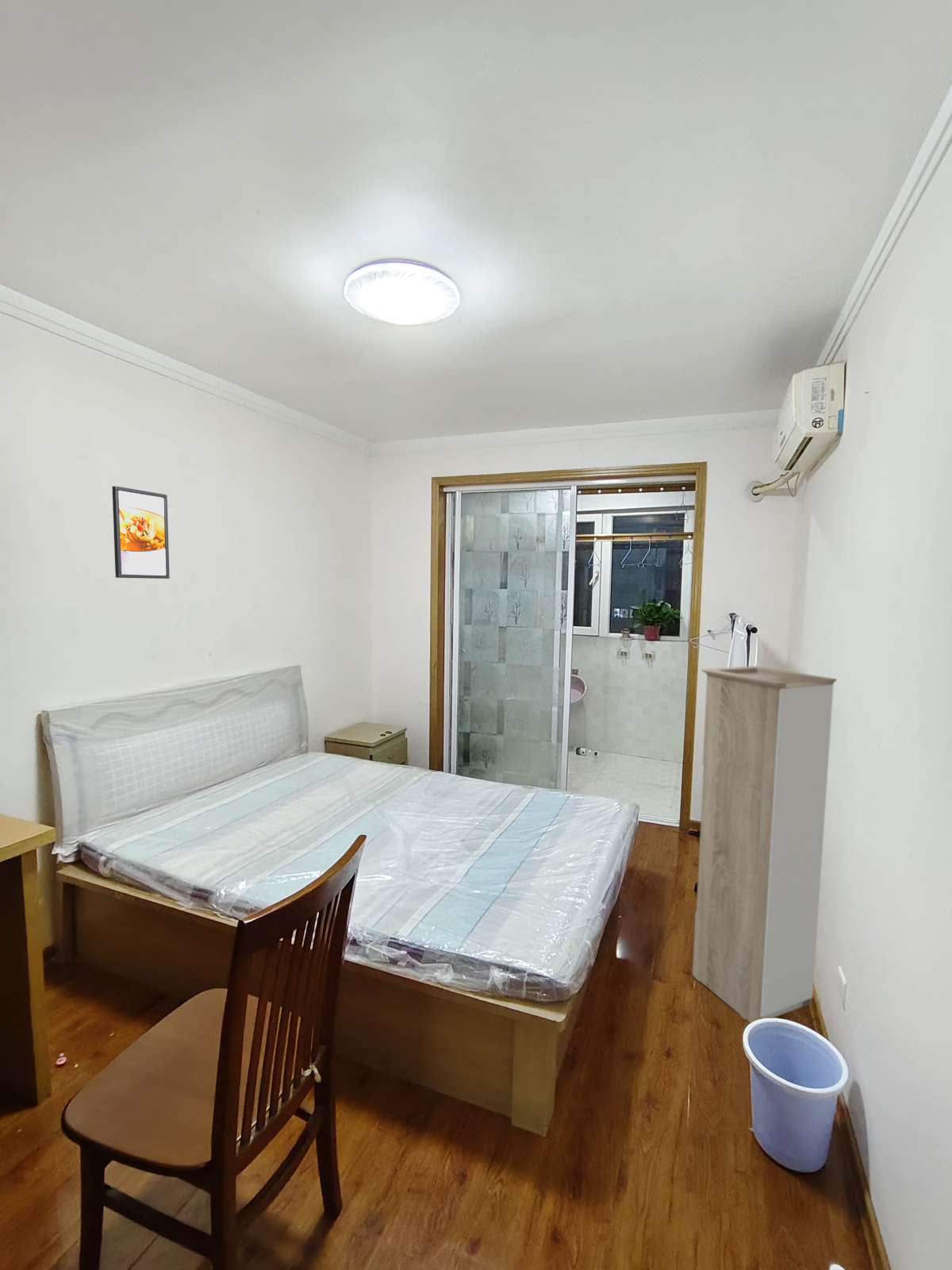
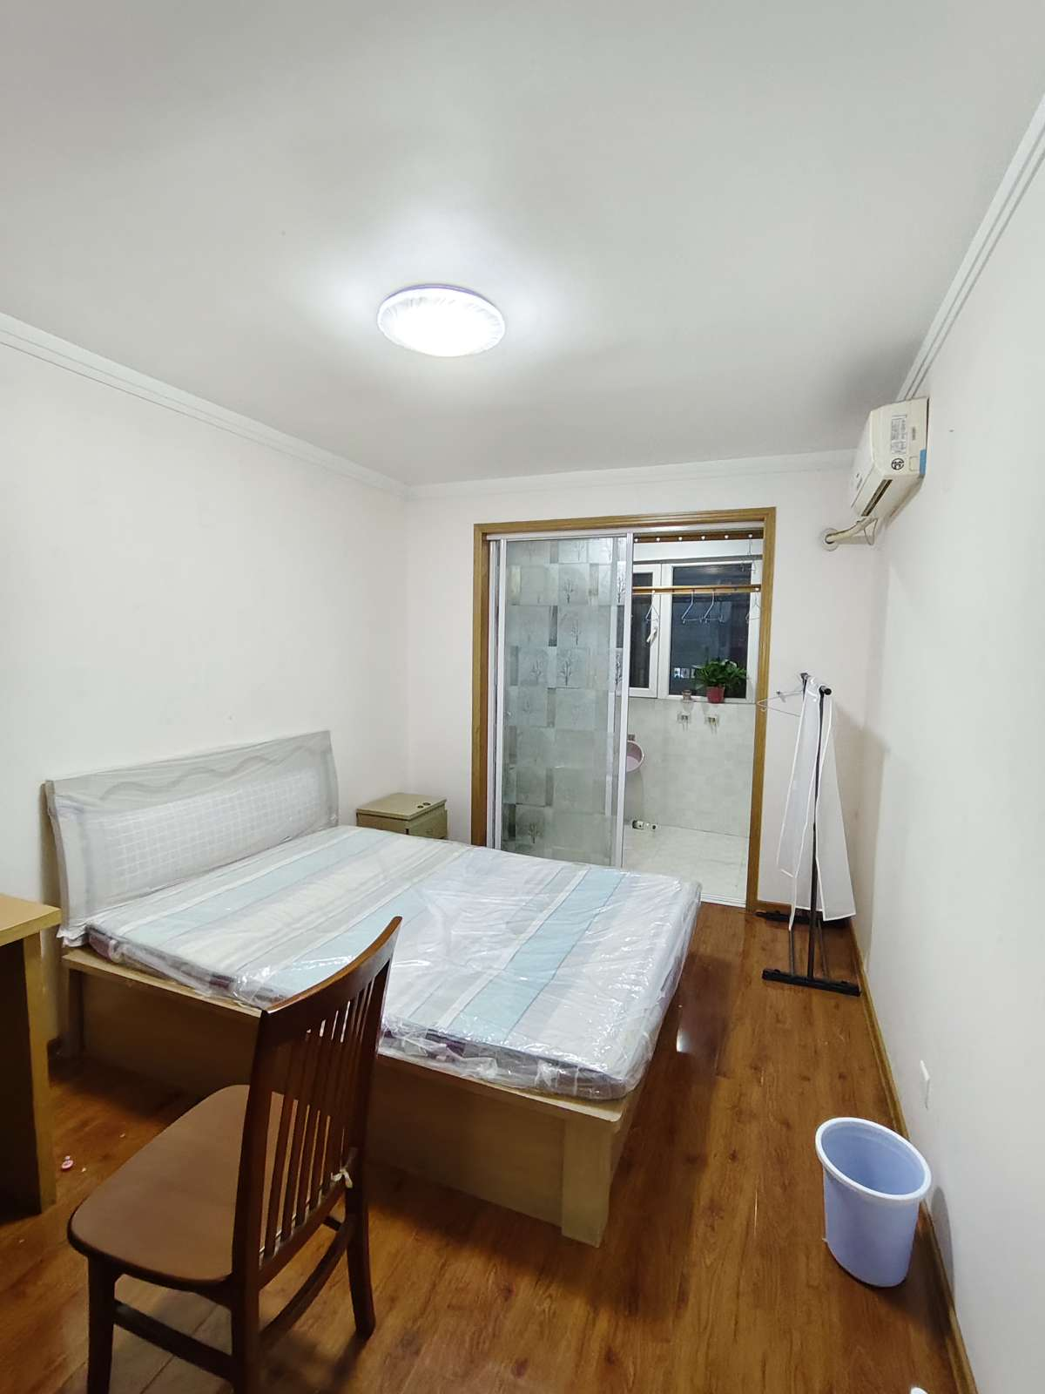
- storage cabinet (757, 837)
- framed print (142, 534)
